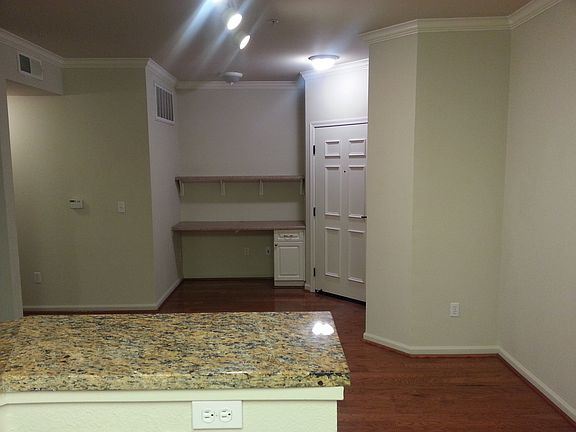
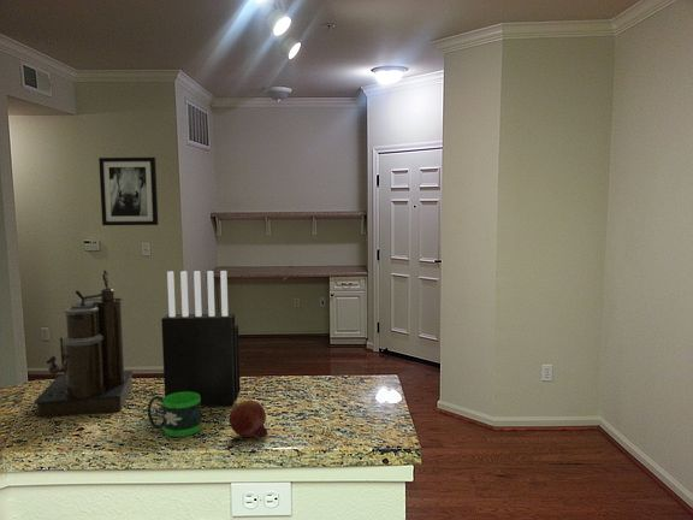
+ wall art (129, 191)
+ mug (173, 412)
+ fruit (249, 418)
+ knife block (202, 333)
+ coffee maker (84, 336)
